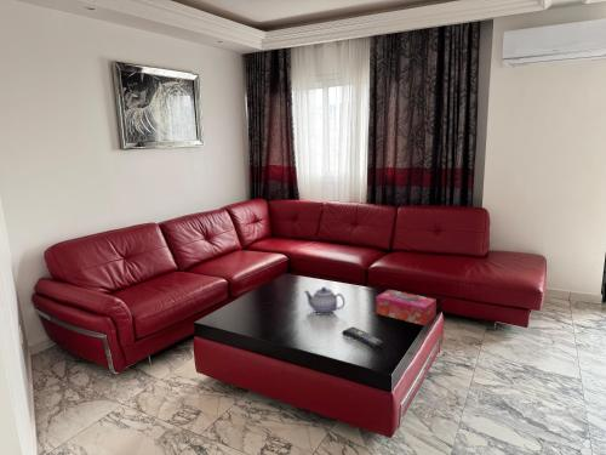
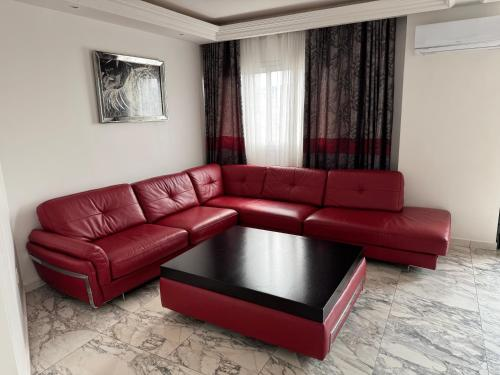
- teapot (324, 298)
- remote control (361, 336)
- tissue box (405, 306)
